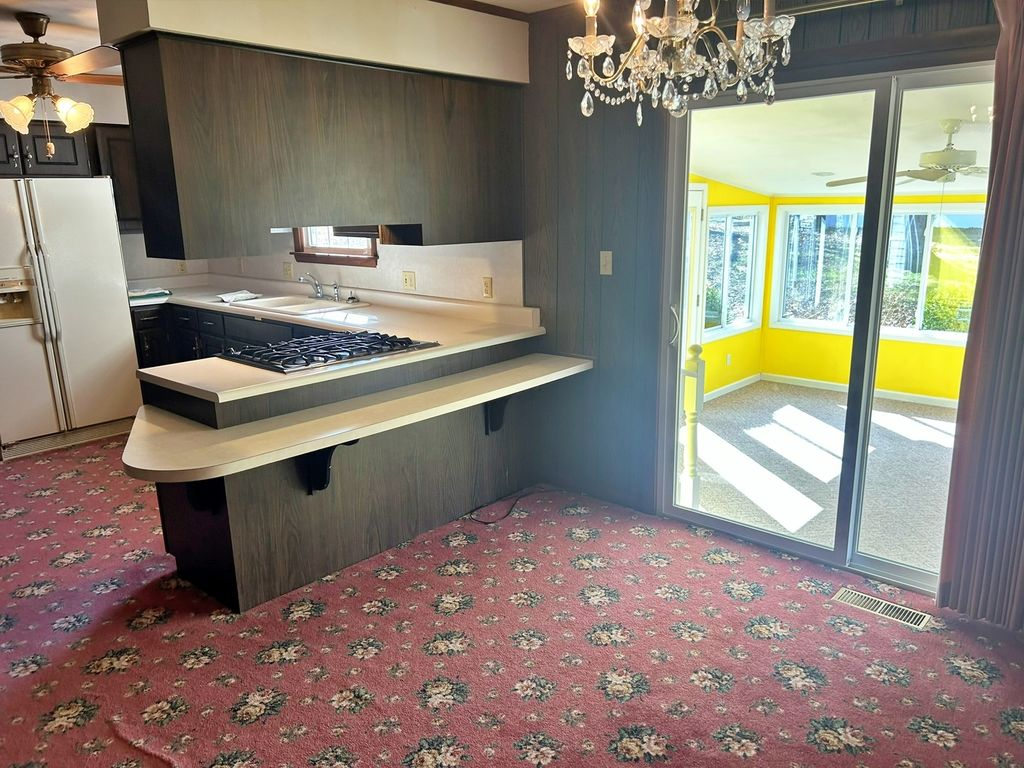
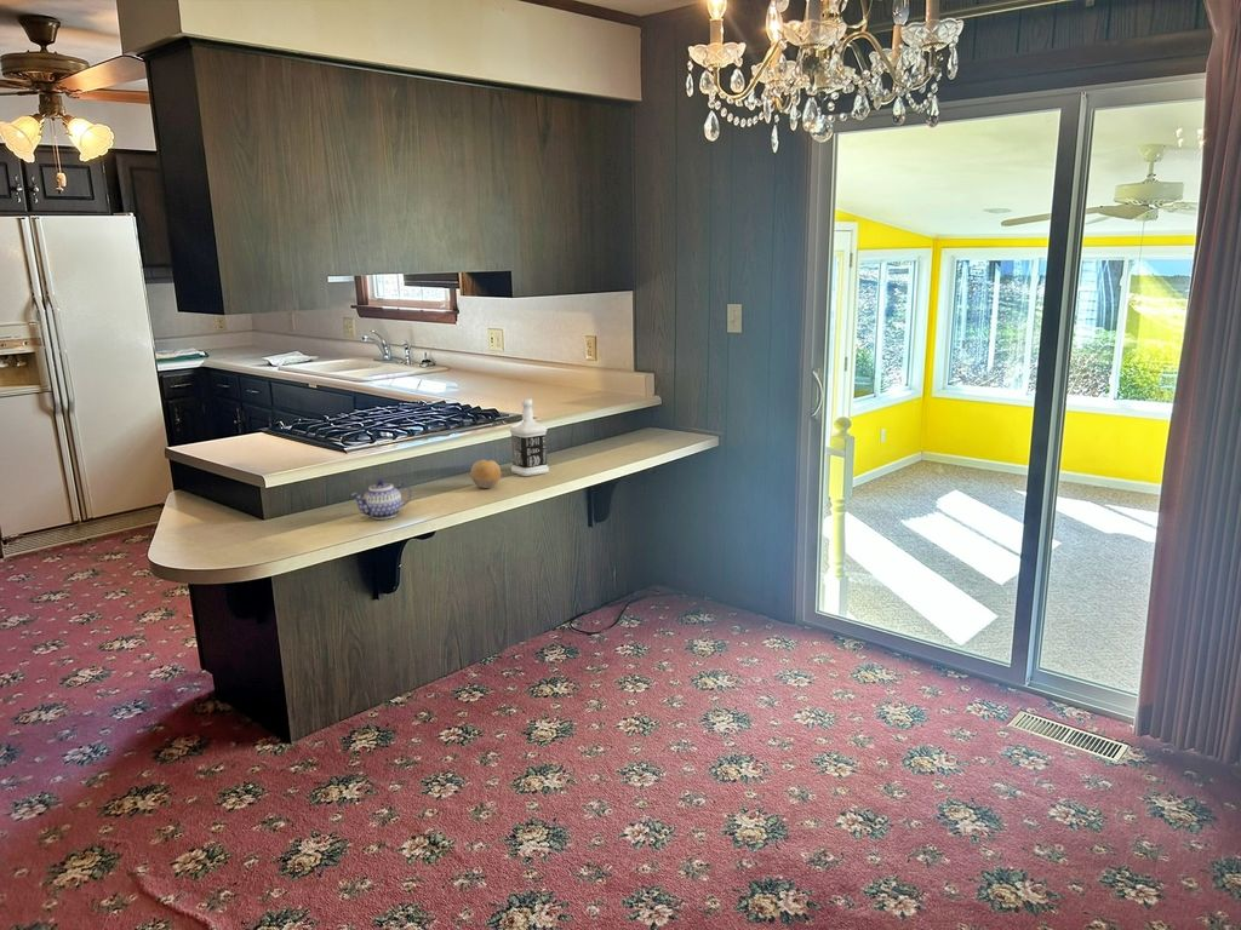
+ bottle (528, 436)
+ teapot (382, 498)
+ fruit (485, 473)
